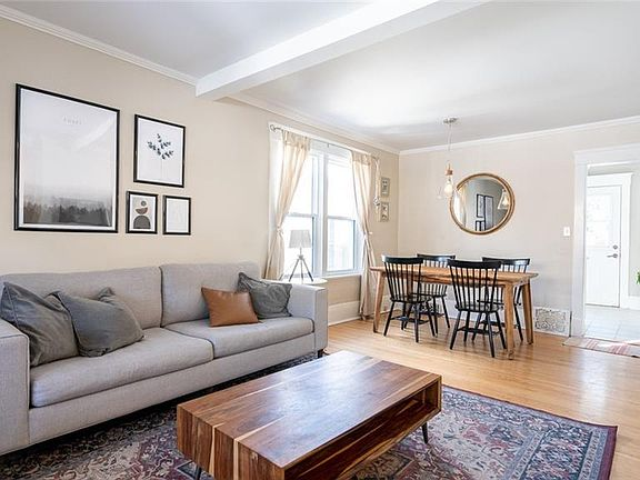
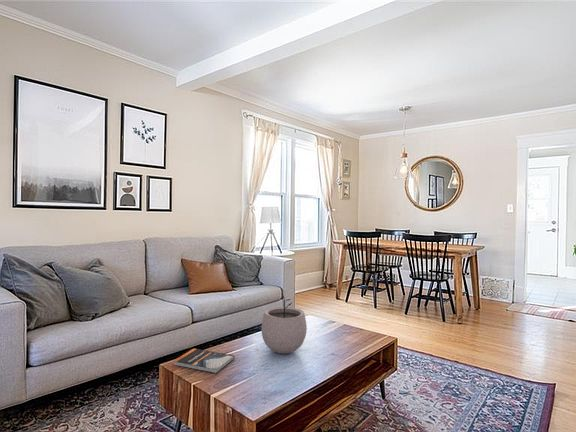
+ book (204, 359)
+ plant pot (284, 322)
